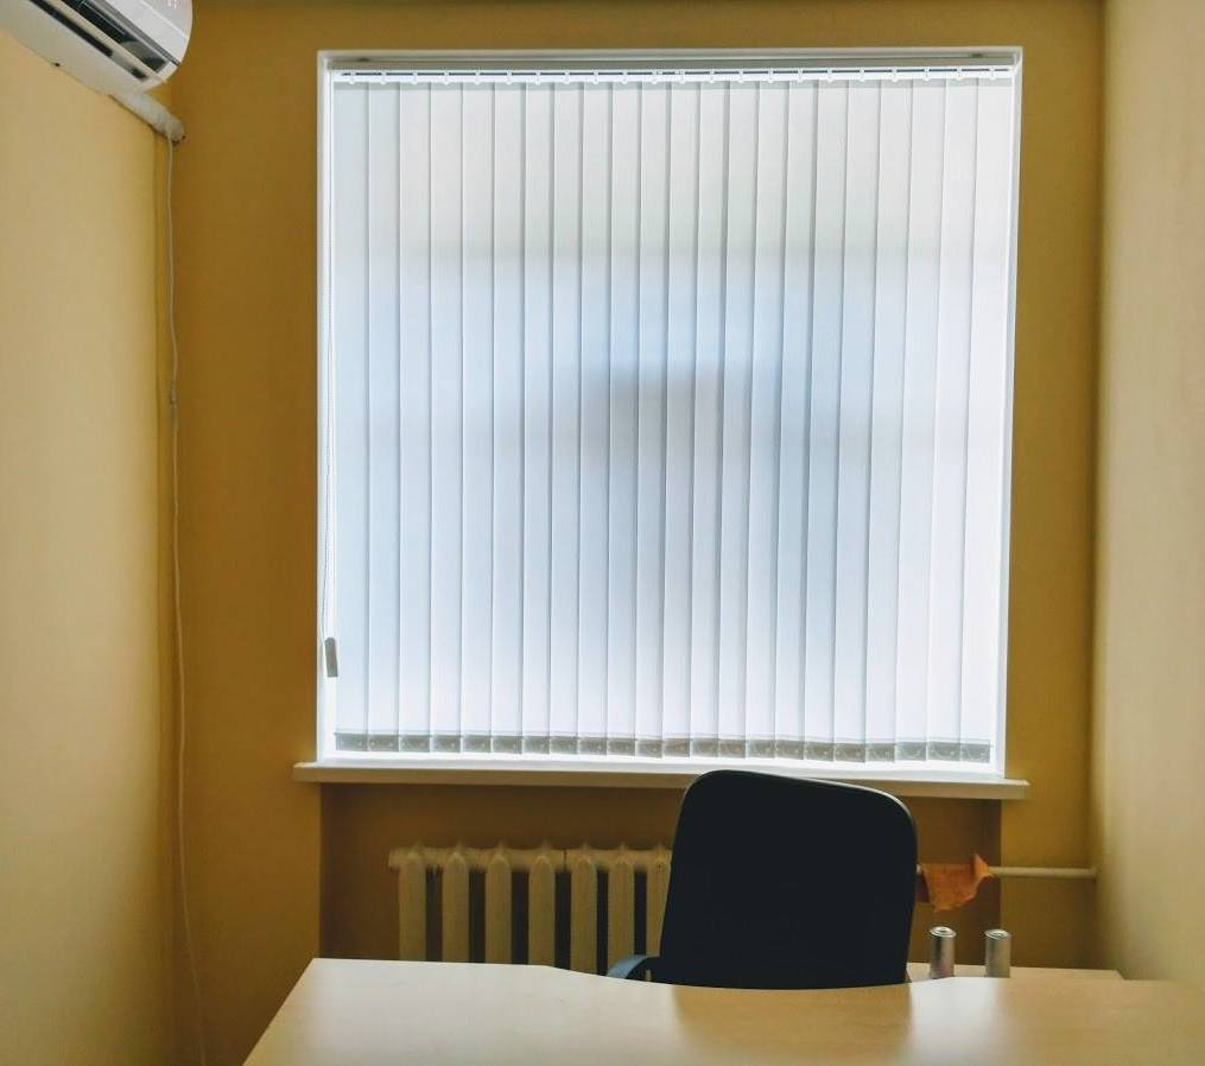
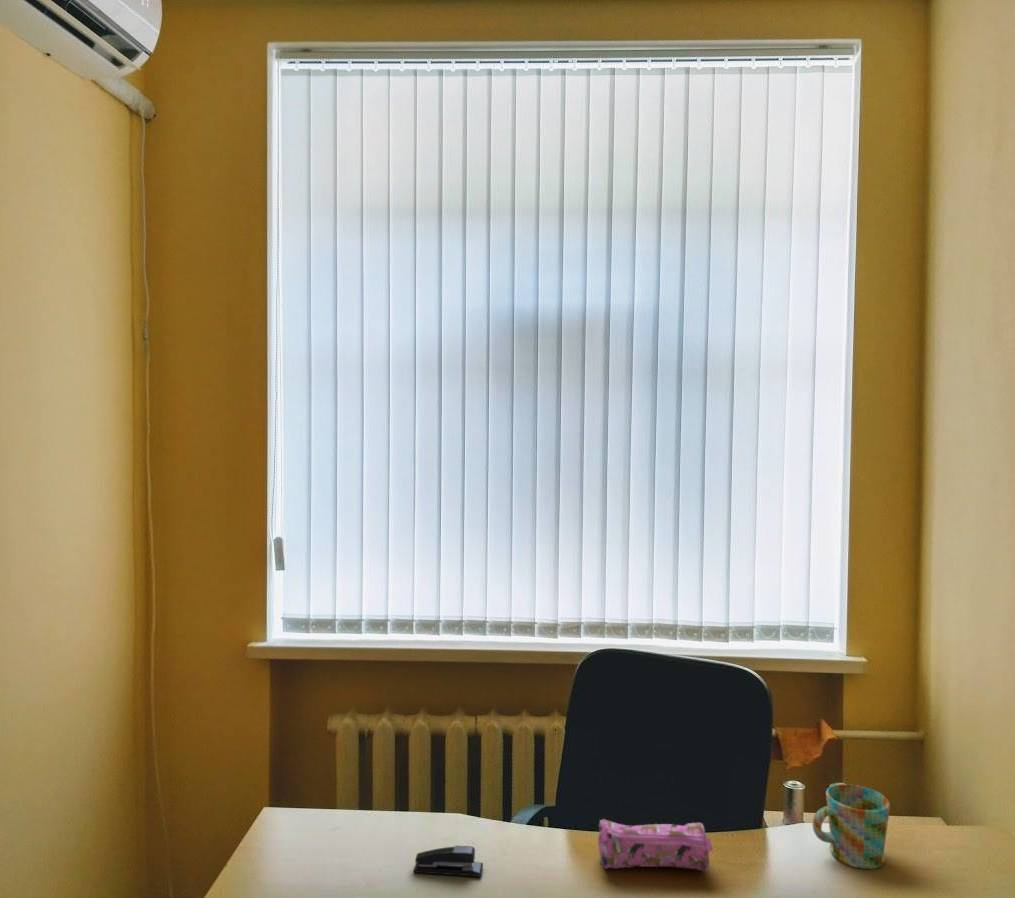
+ mug (849, 825)
+ stapler (448, 859)
+ pencil case (653, 844)
